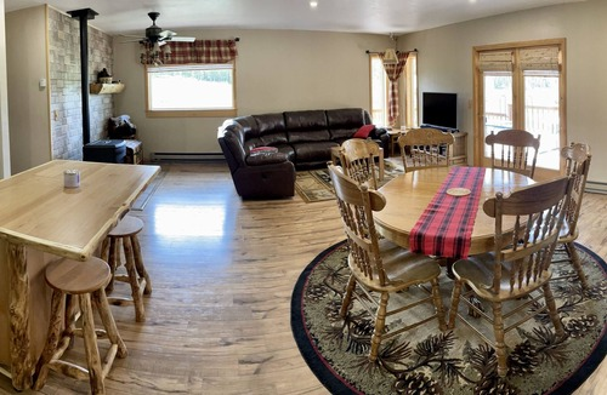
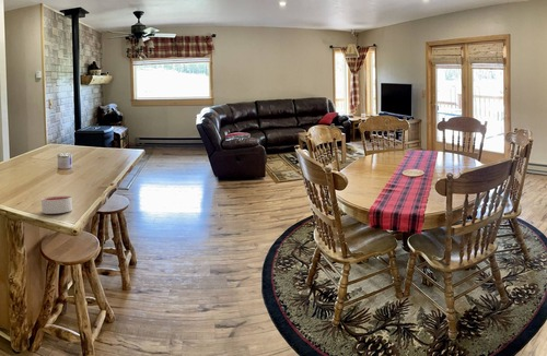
+ candle (57, 203)
